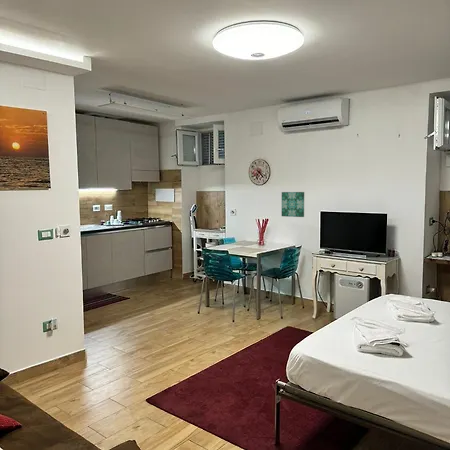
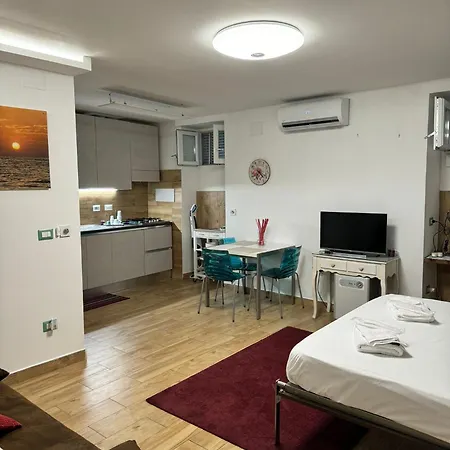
- wall art (292, 204)
